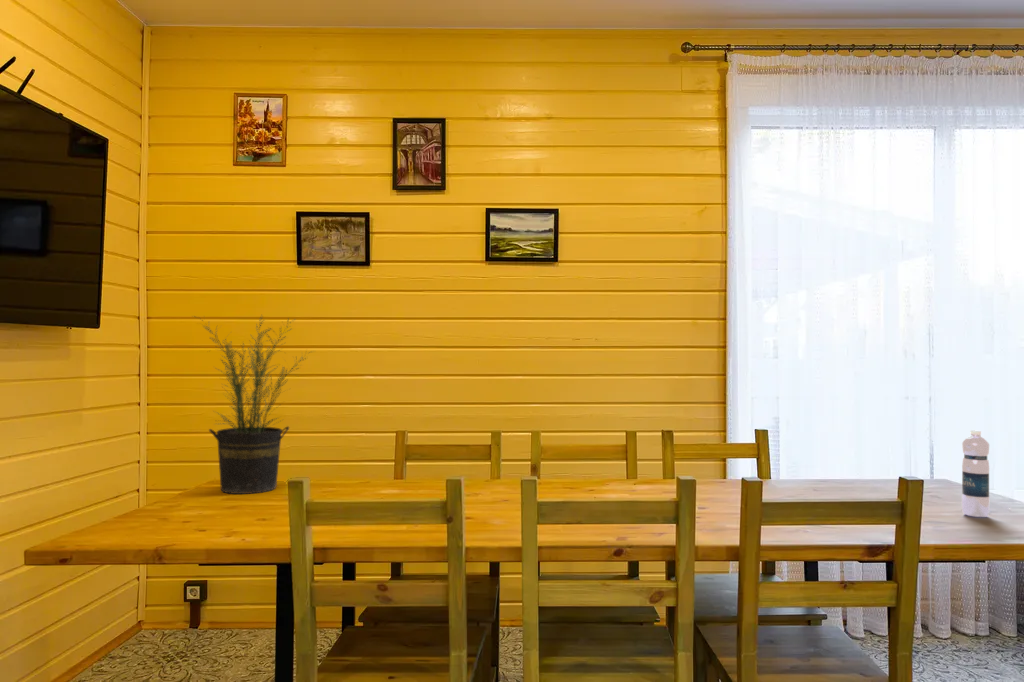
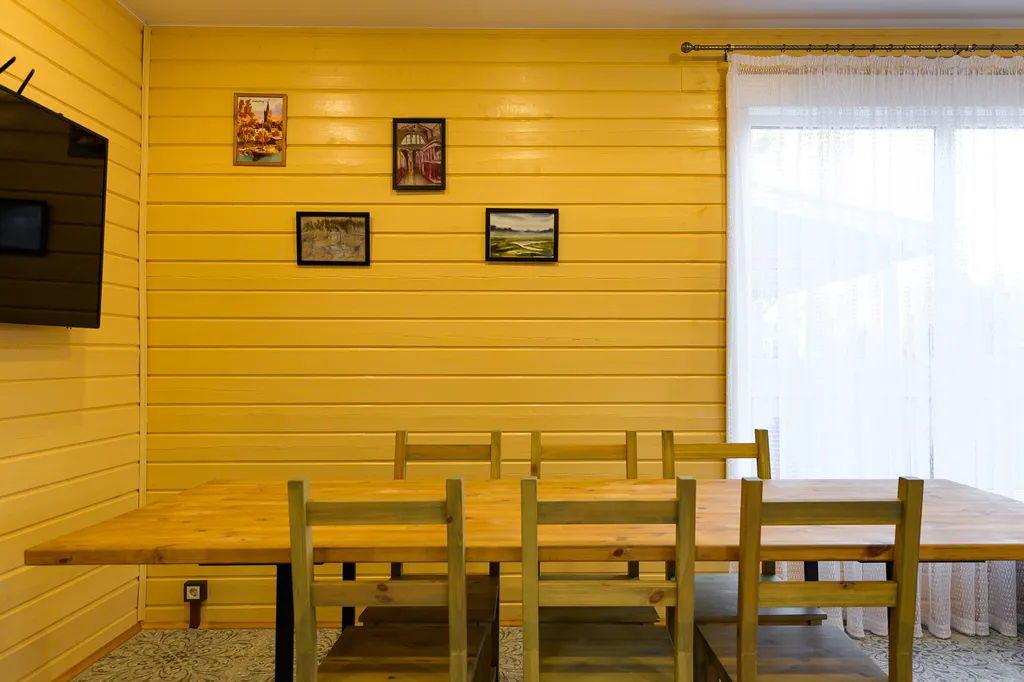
- potted plant (253, 401)
- water bottle (975, 472)
